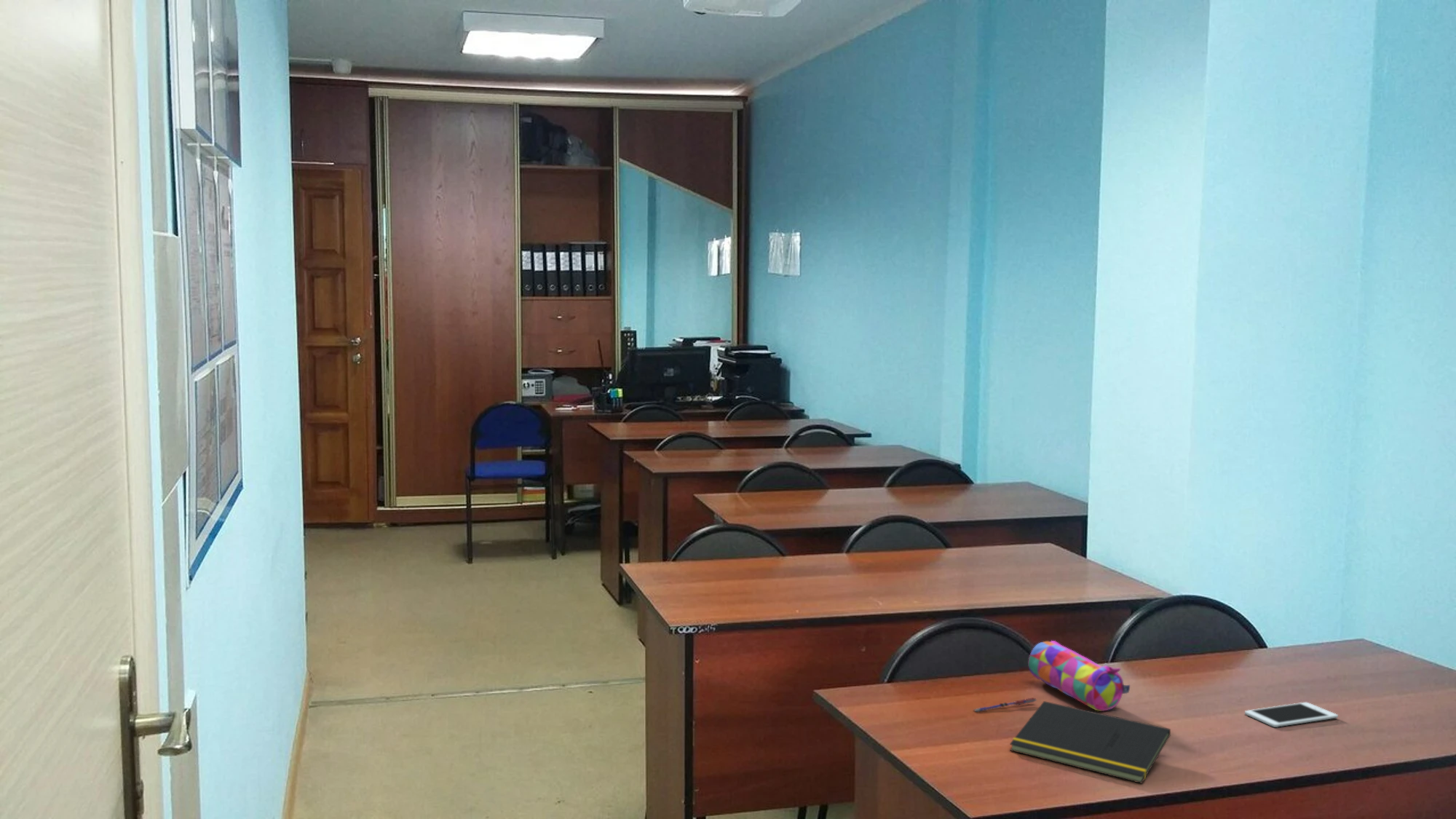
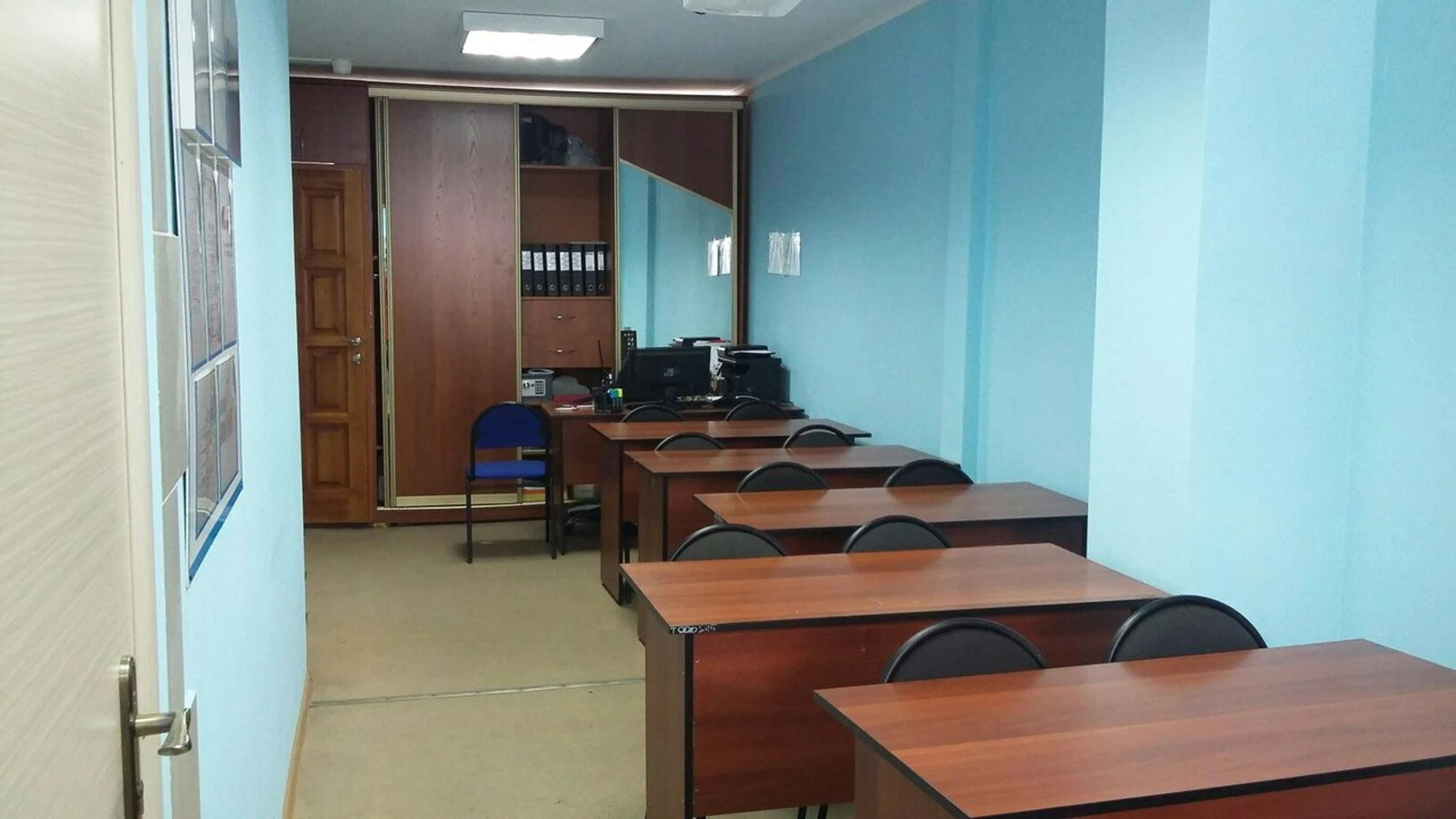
- pen (1005, 704)
- notepad (1090, 740)
- pencil case (1076, 673)
- cell phone (1291, 714)
